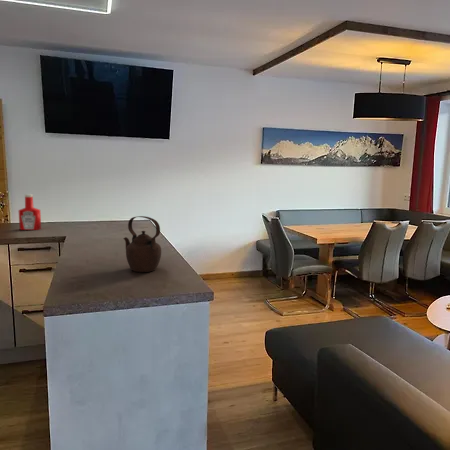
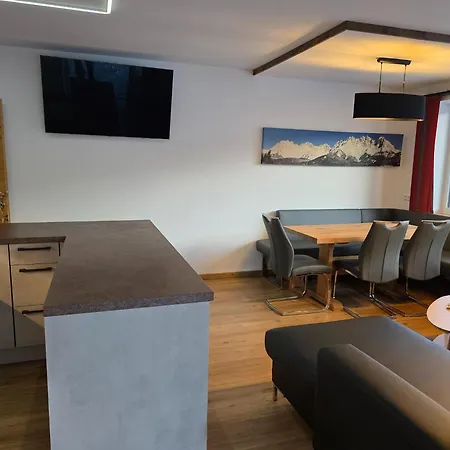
- soap bottle (29, 211)
- teapot (140, 242)
